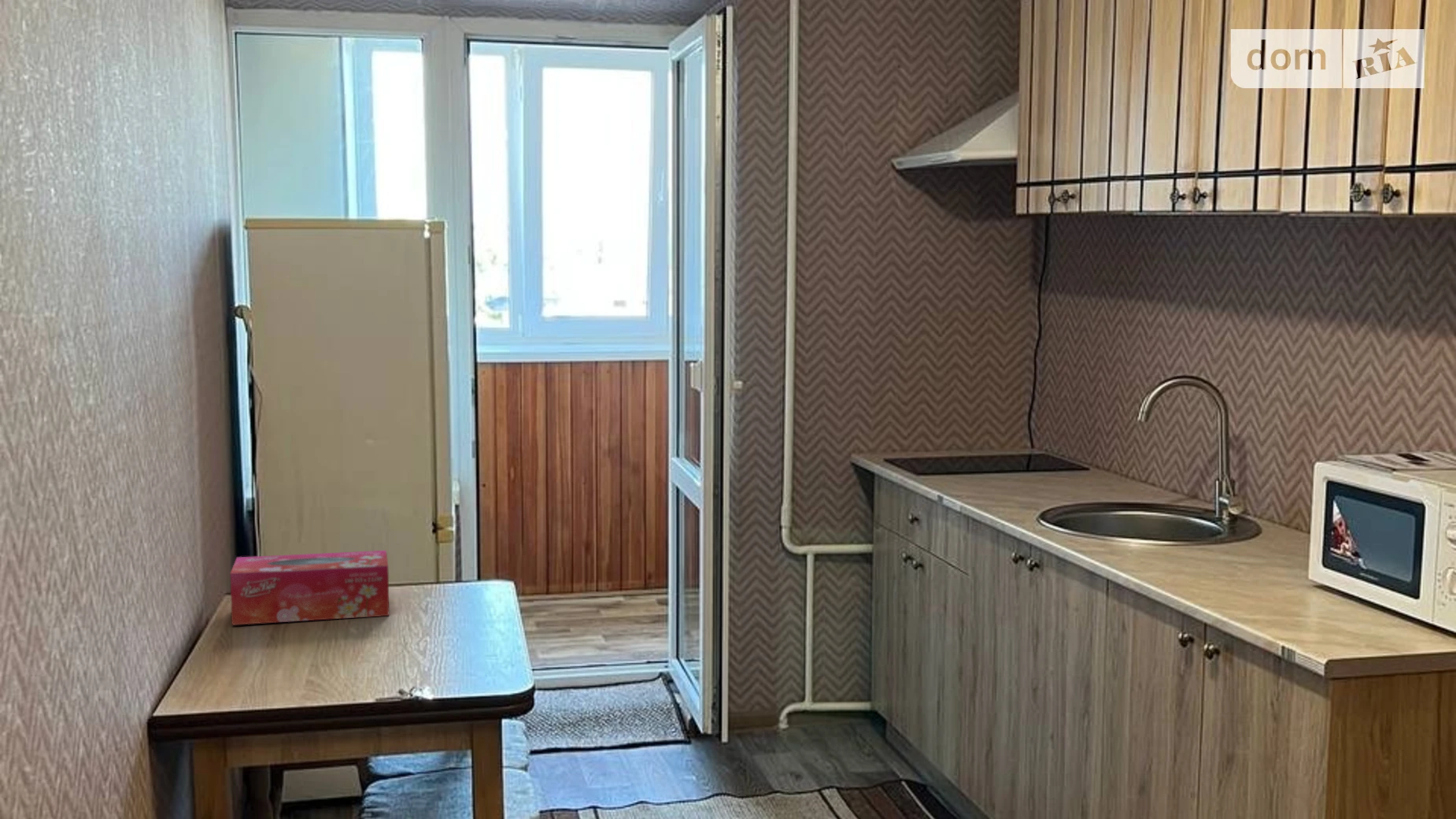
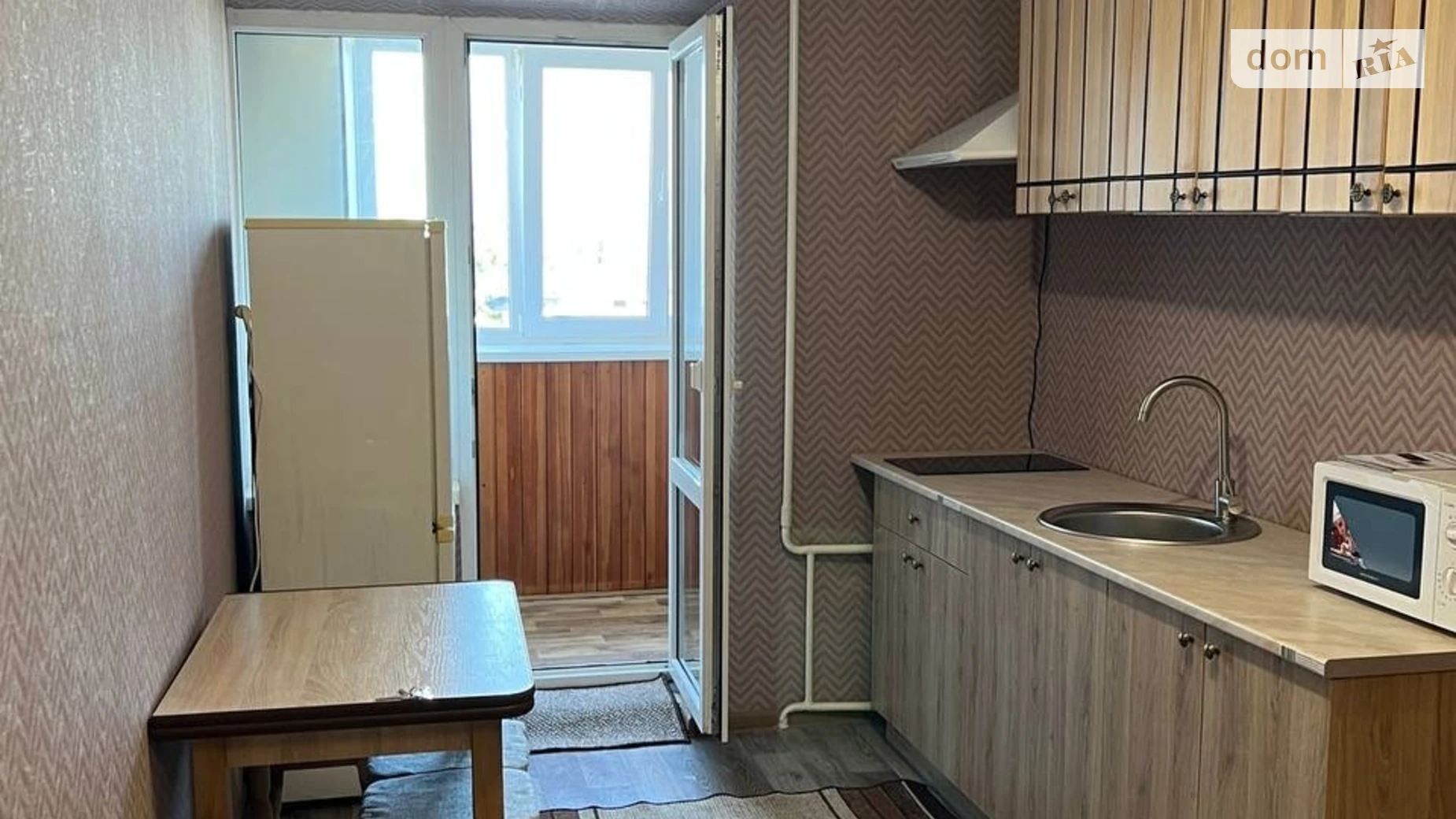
- tissue box (312, 586)
